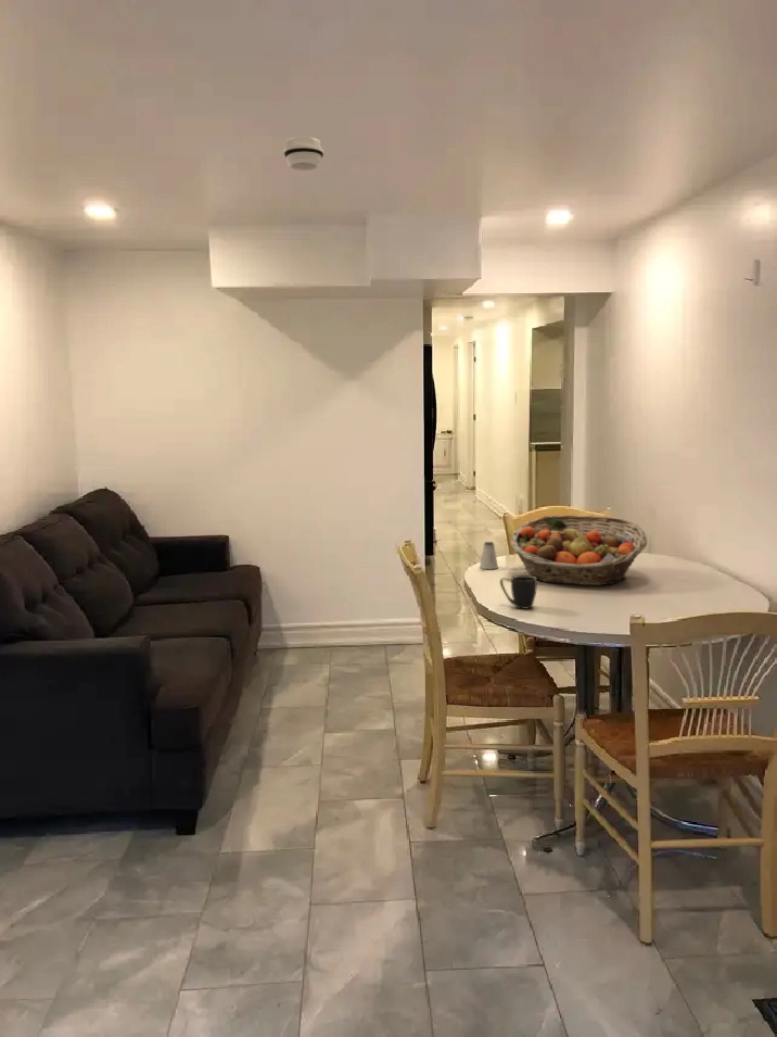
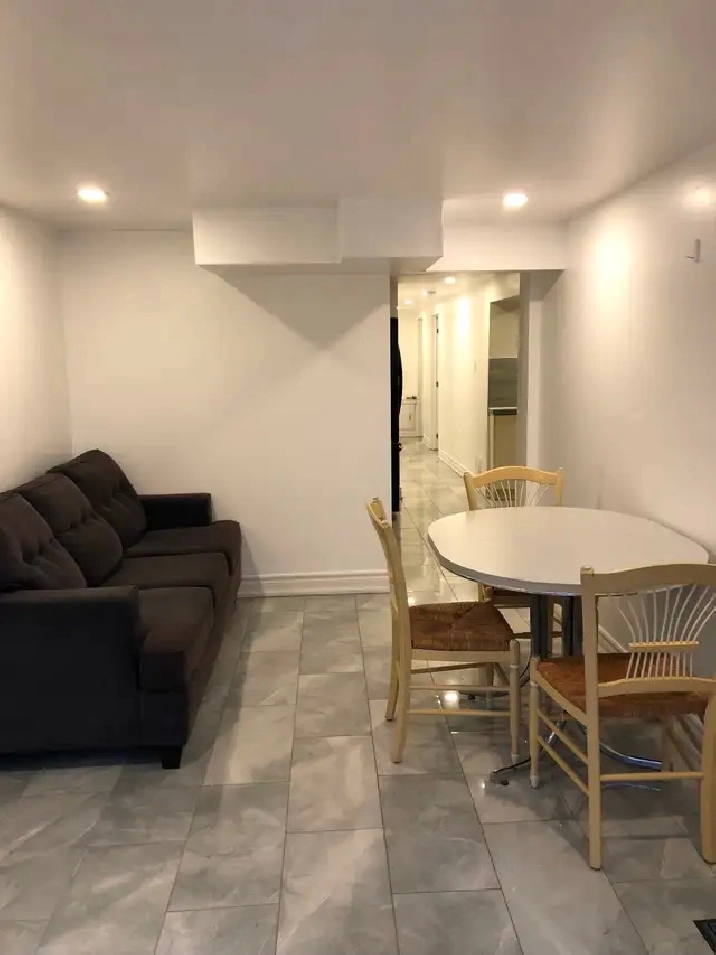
- saltshaker (488, 555)
- smoke detector (303, 154)
- fruit basket (576, 548)
- mug (518, 592)
